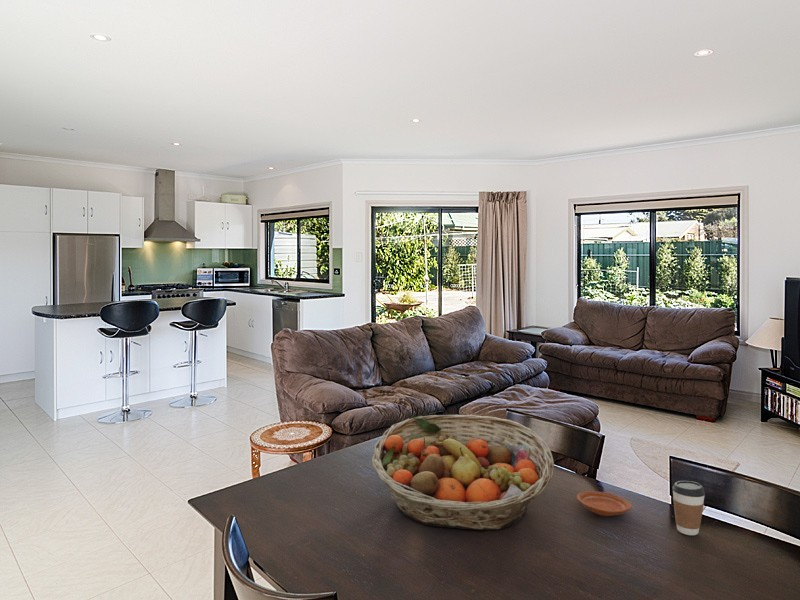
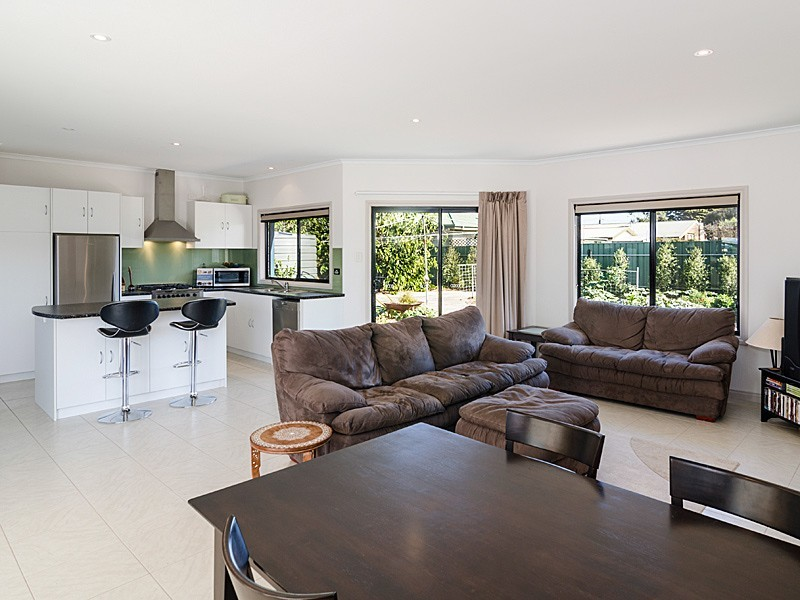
- coffee cup (688, 508)
- fruit basket (460, 467)
- plate (603, 505)
